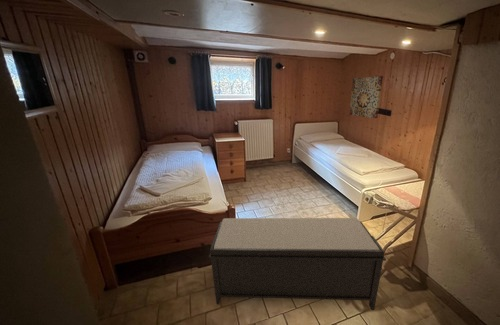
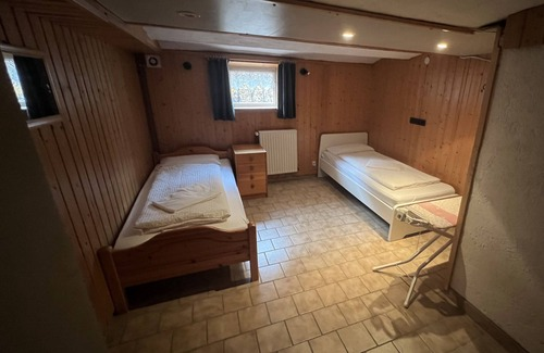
- bench (290, 260)
- wall art (364, 97)
